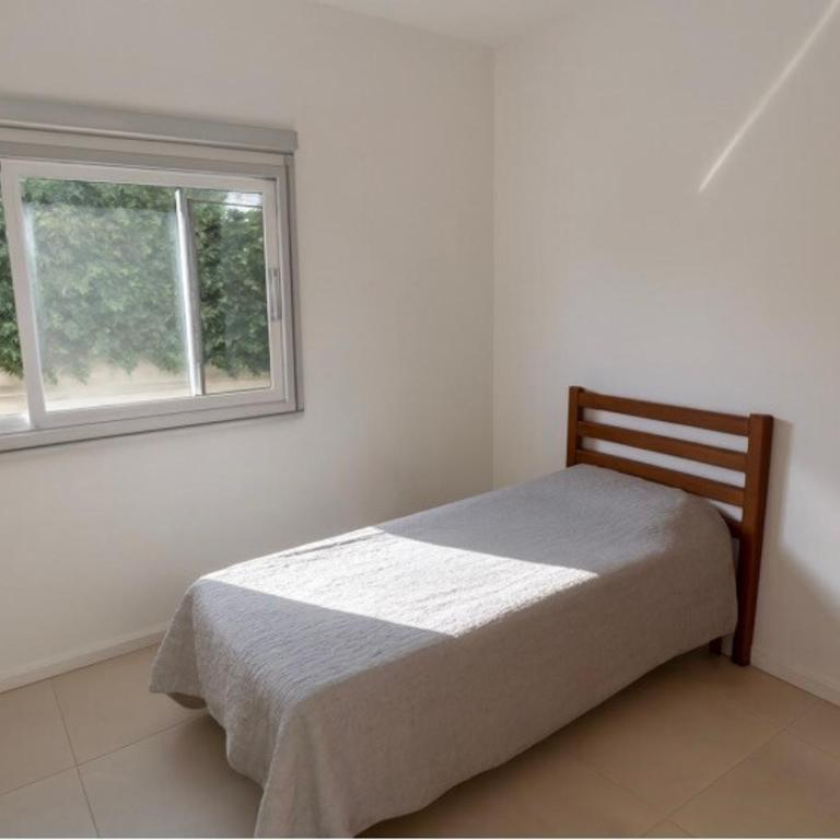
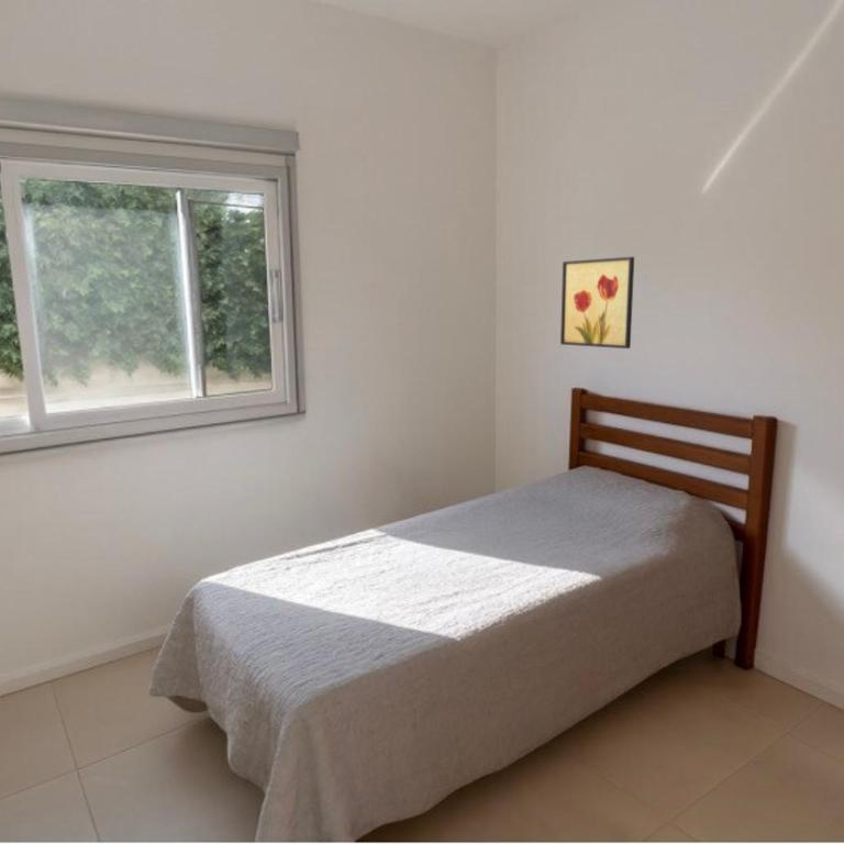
+ wall art (596, 303)
